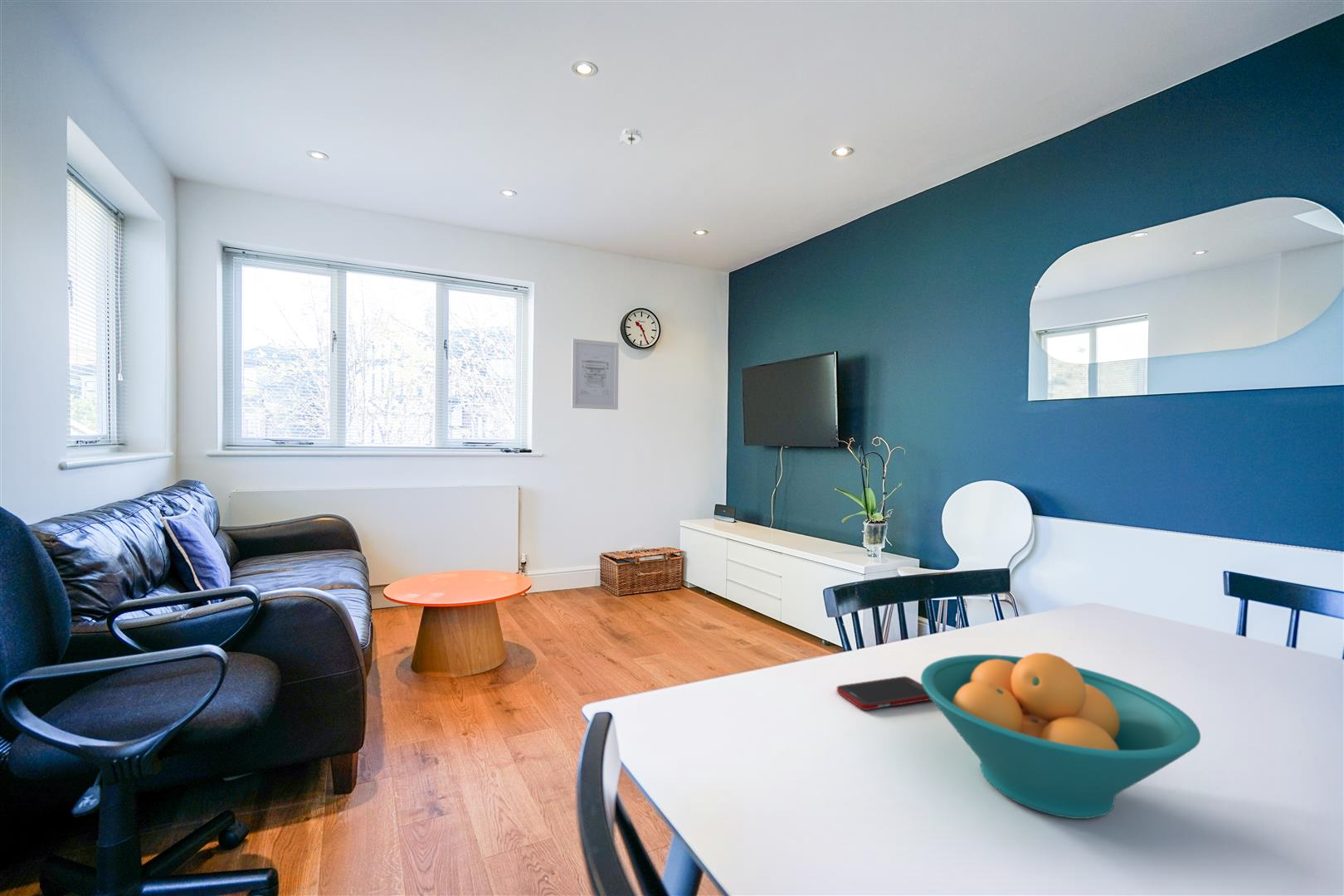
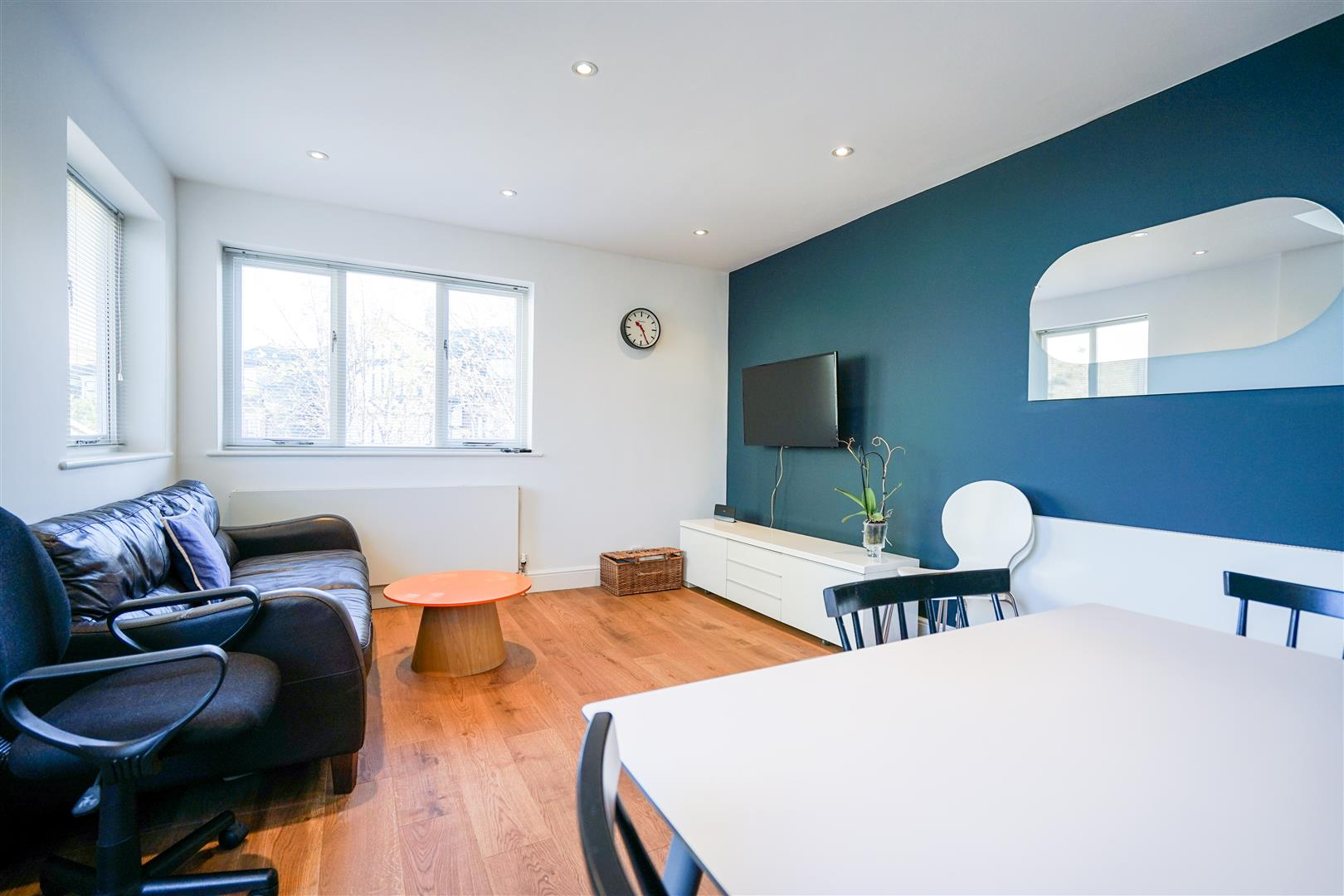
- smoke detector (631, 136)
- wall art (595, 374)
- fruit bowl (1045, 720)
- cell phone (886, 693)
